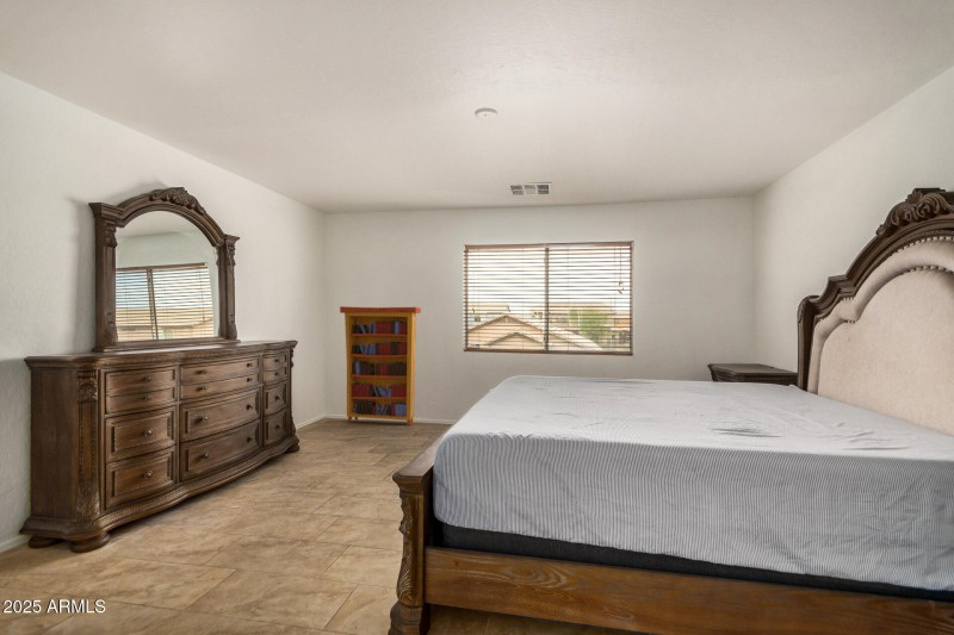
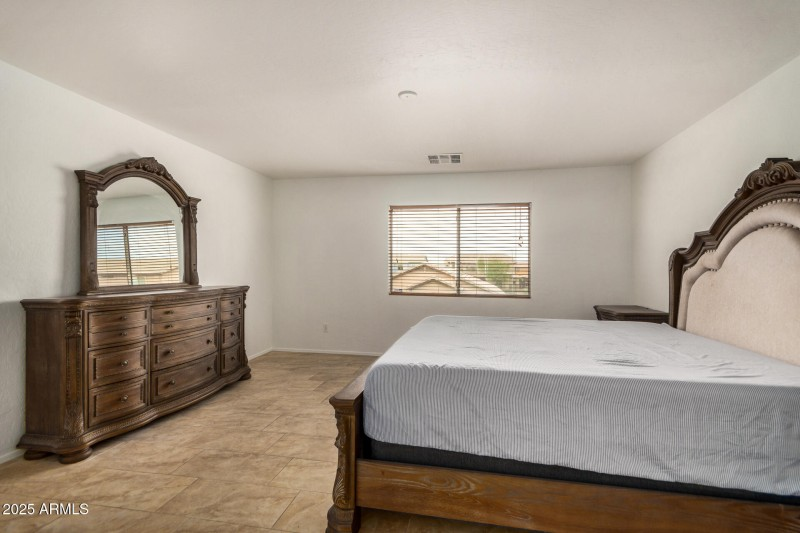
- bookcase (380, 363)
